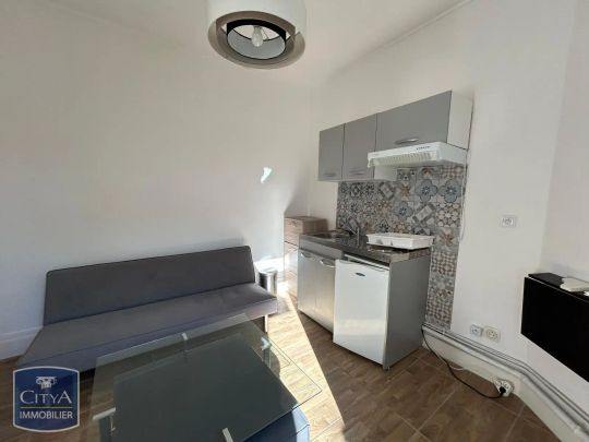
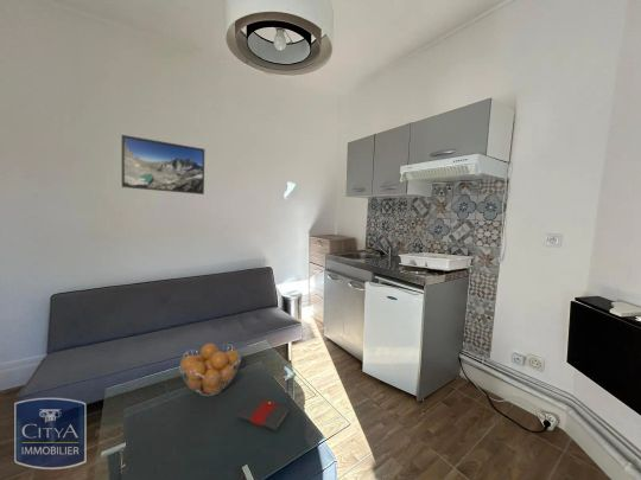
+ book (264, 411)
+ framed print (165, 166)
+ fruit basket (210, 369)
